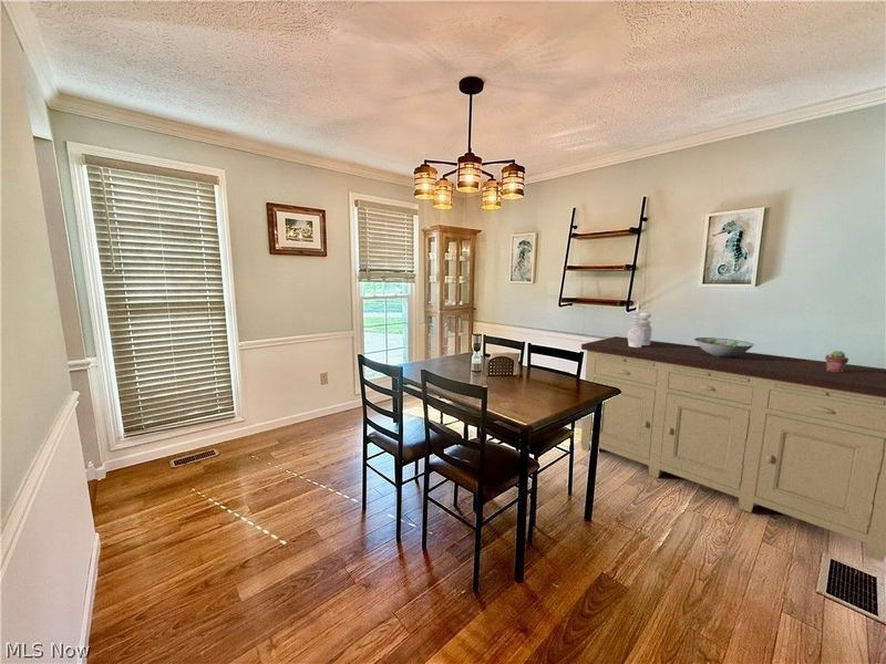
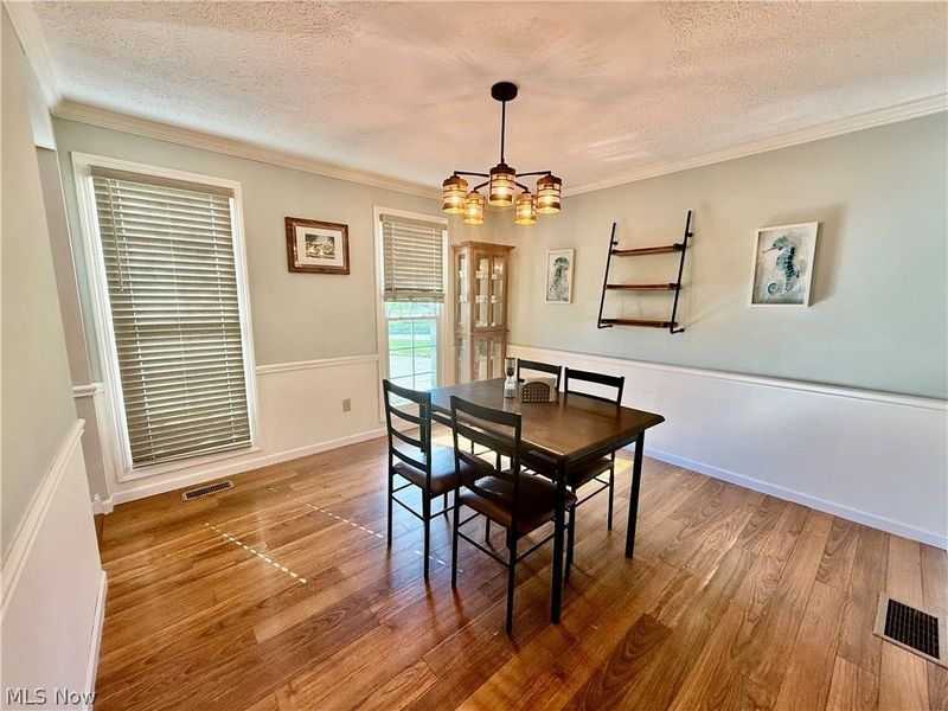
- potted succulent (836, 360)
- decorative vase (640, 323)
- decorative bowl (722, 347)
- sideboard (713, 418)
